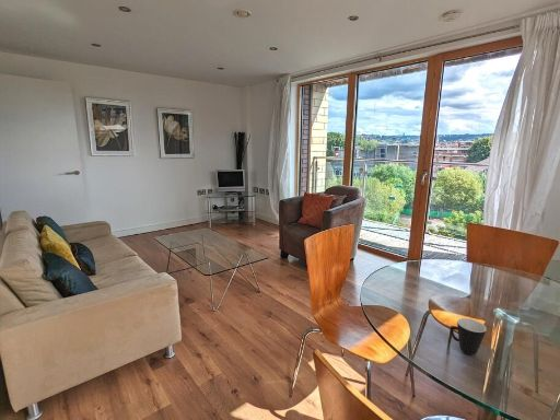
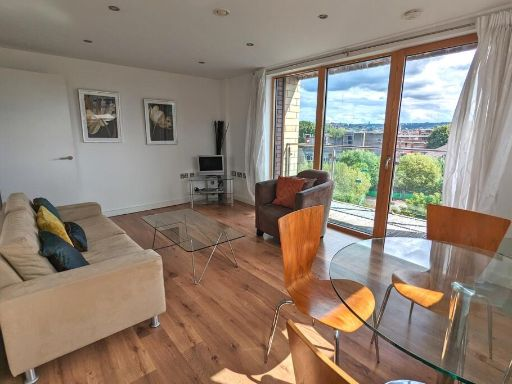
- mug (466, 337)
